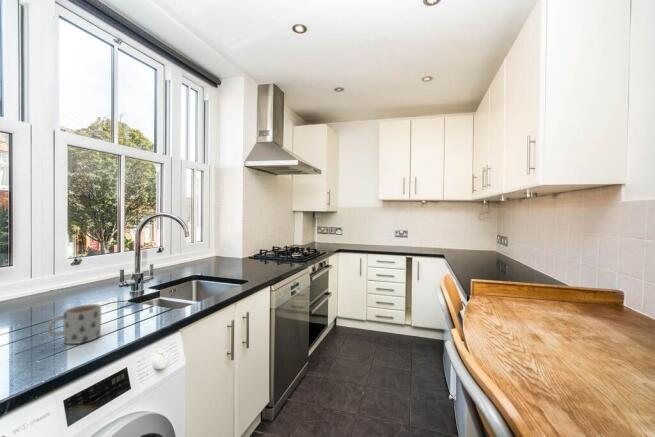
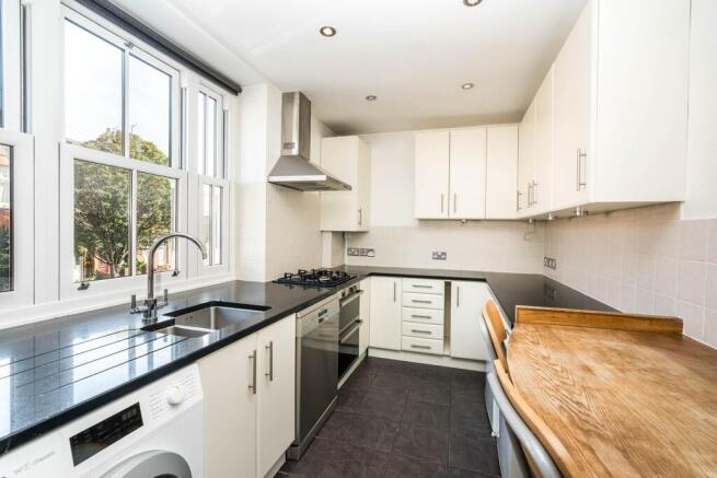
- mug (75, 324)
